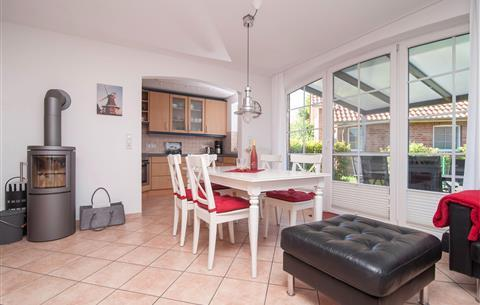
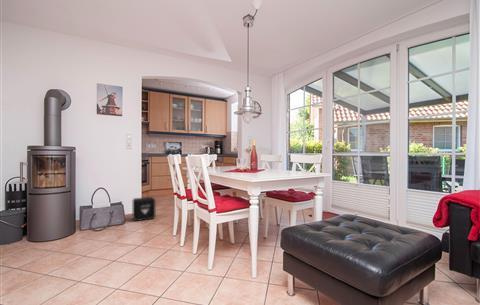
+ air purifier (144, 208)
